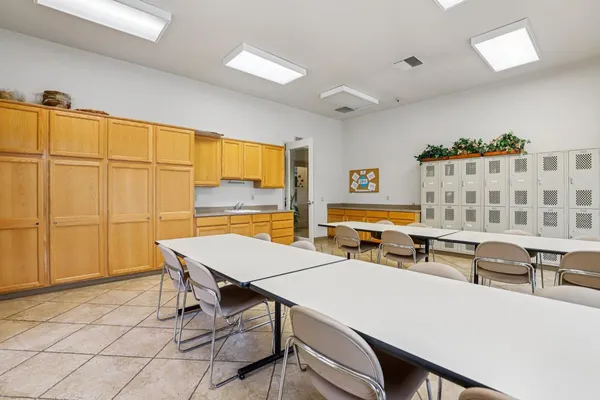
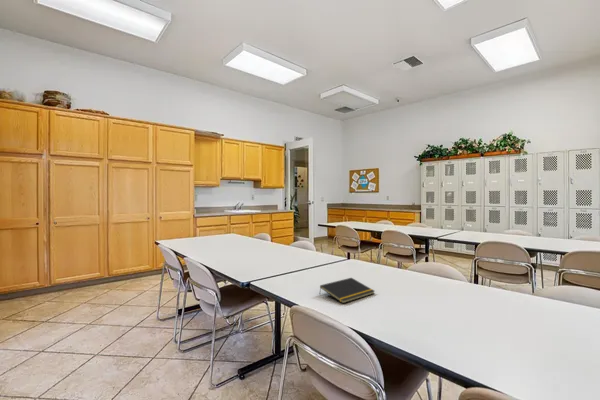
+ notepad (347, 289)
